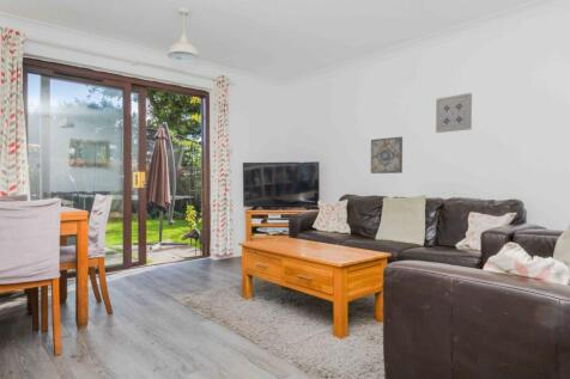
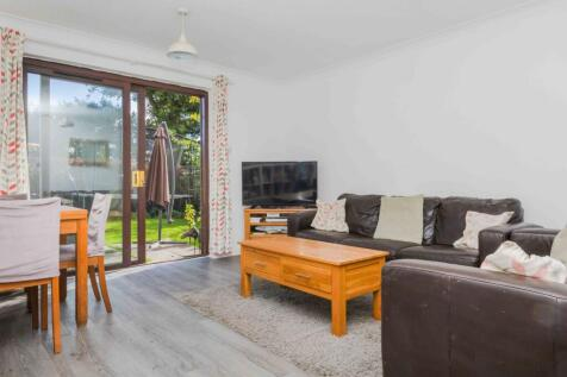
- wall art (453, 114)
- wall art (386, 155)
